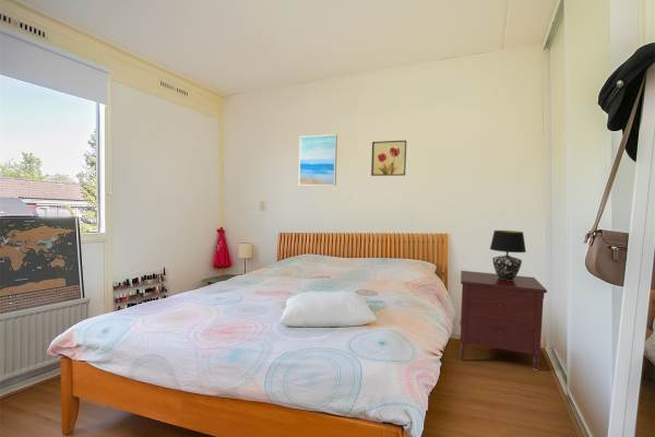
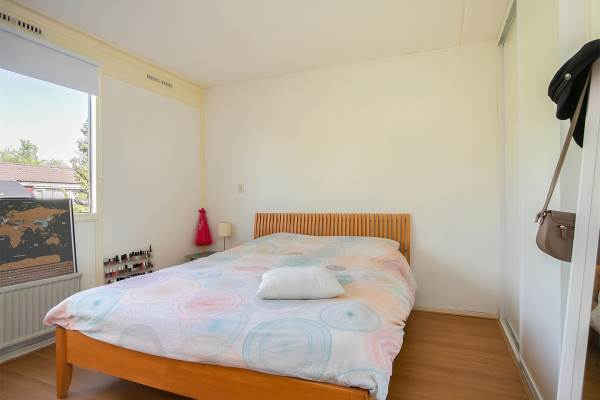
- wall art (317, 161)
- dresser (497, 317)
- table lamp (507, 255)
- wall art (389, 158)
